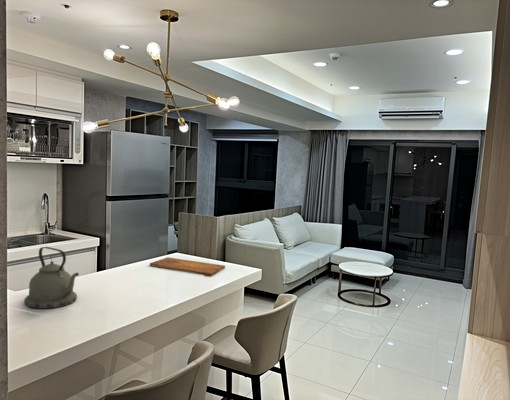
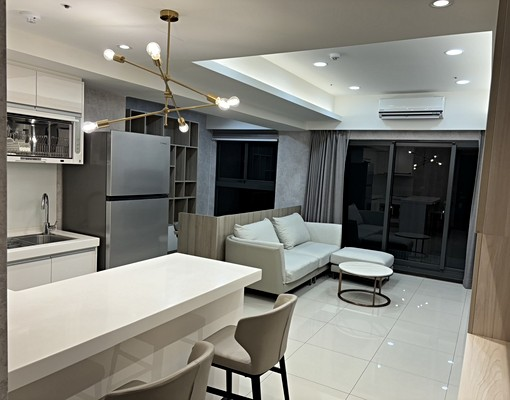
- kettle (55, 275)
- cutting board (187, 265)
